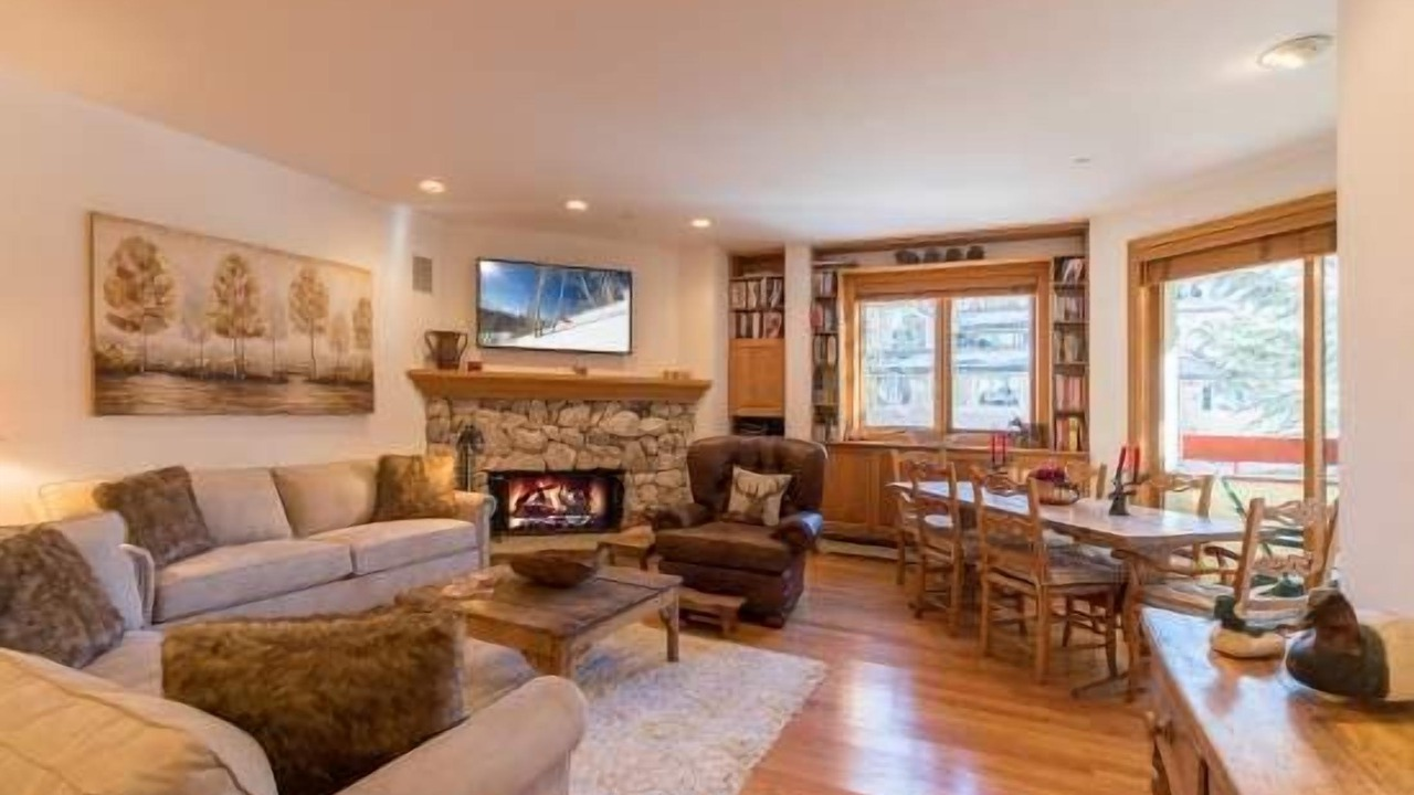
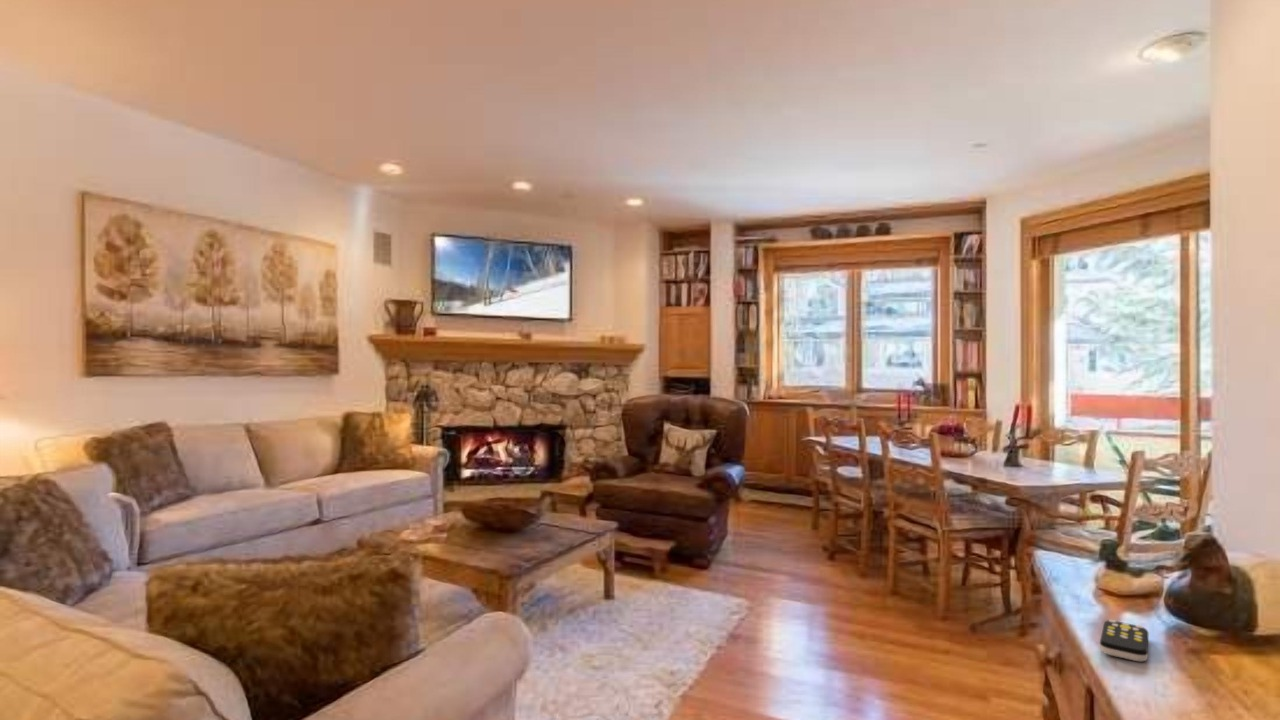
+ remote control (1124, 639)
